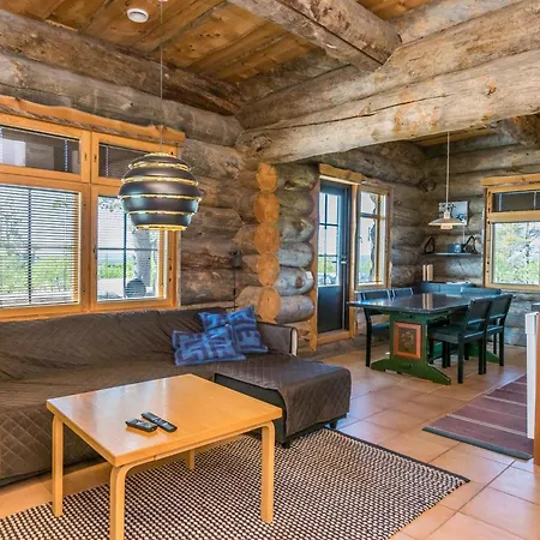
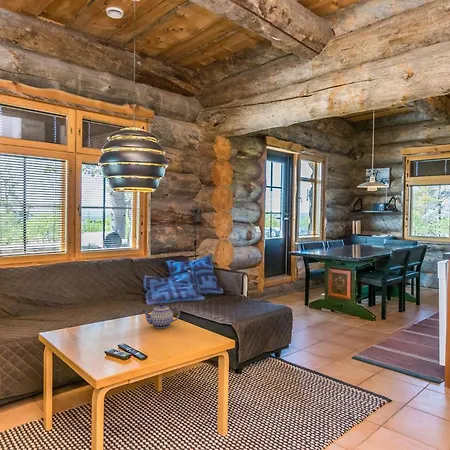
+ teapot (161, 314)
